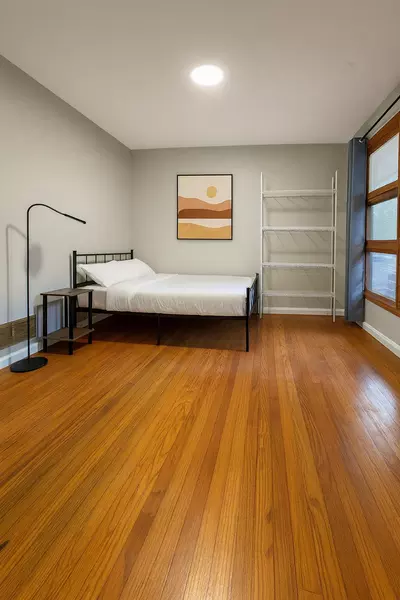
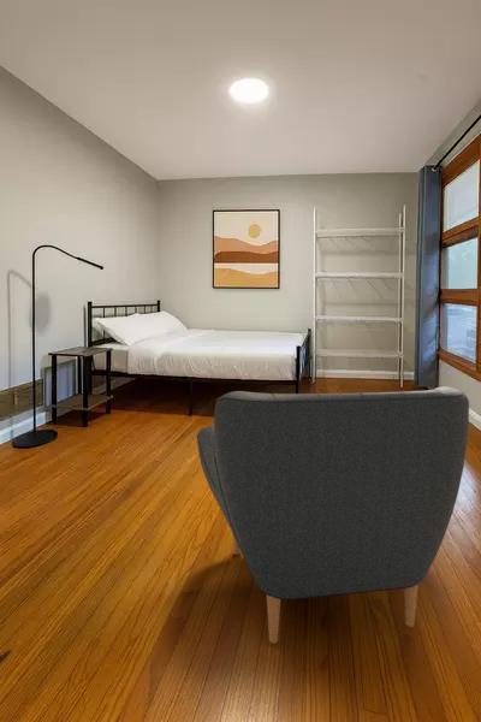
+ armchair (313, 480)
